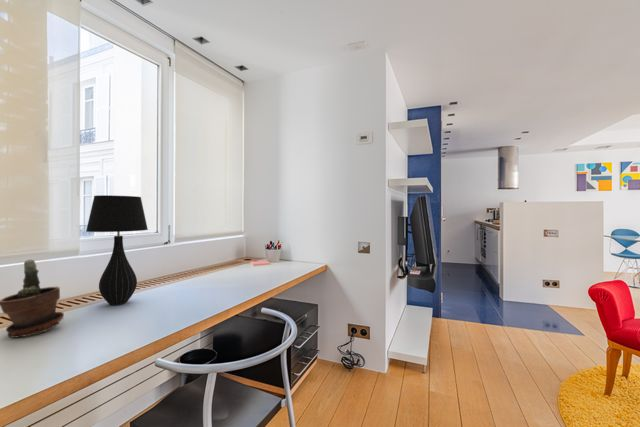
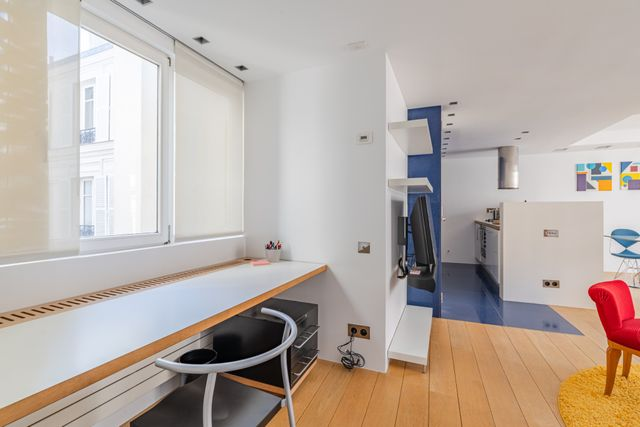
- potted plant (33, 295)
- table lamp (118, 249)
